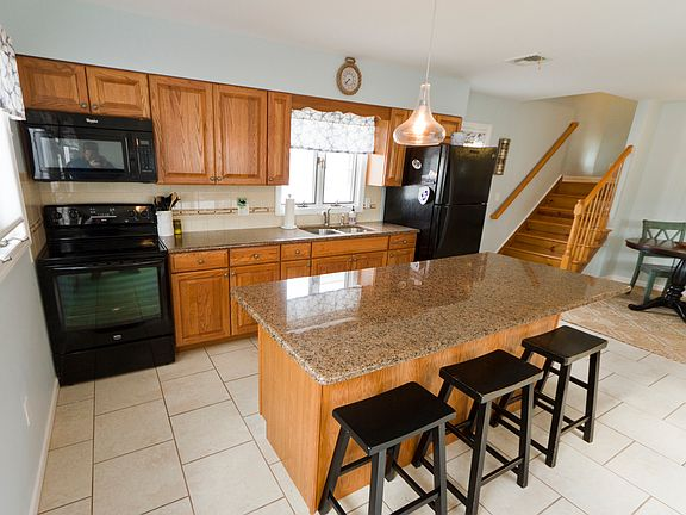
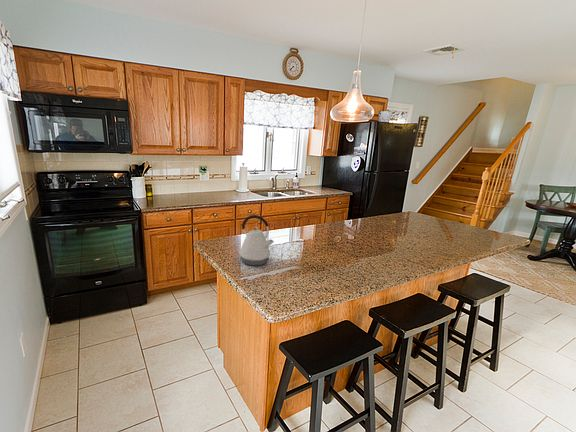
+ kettle (256, 238)
